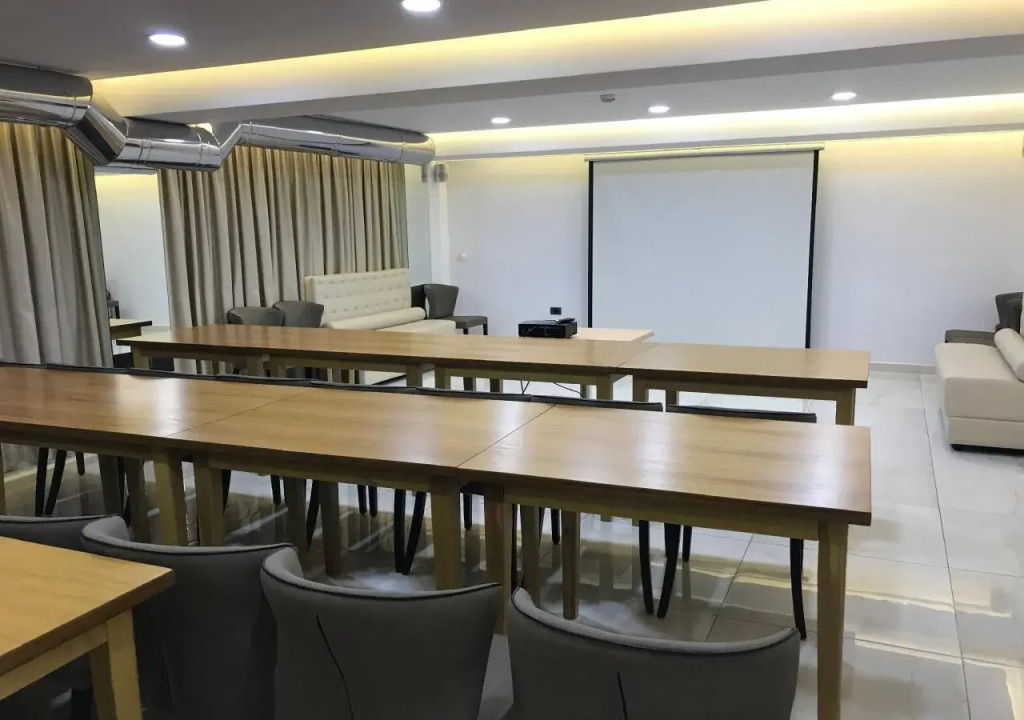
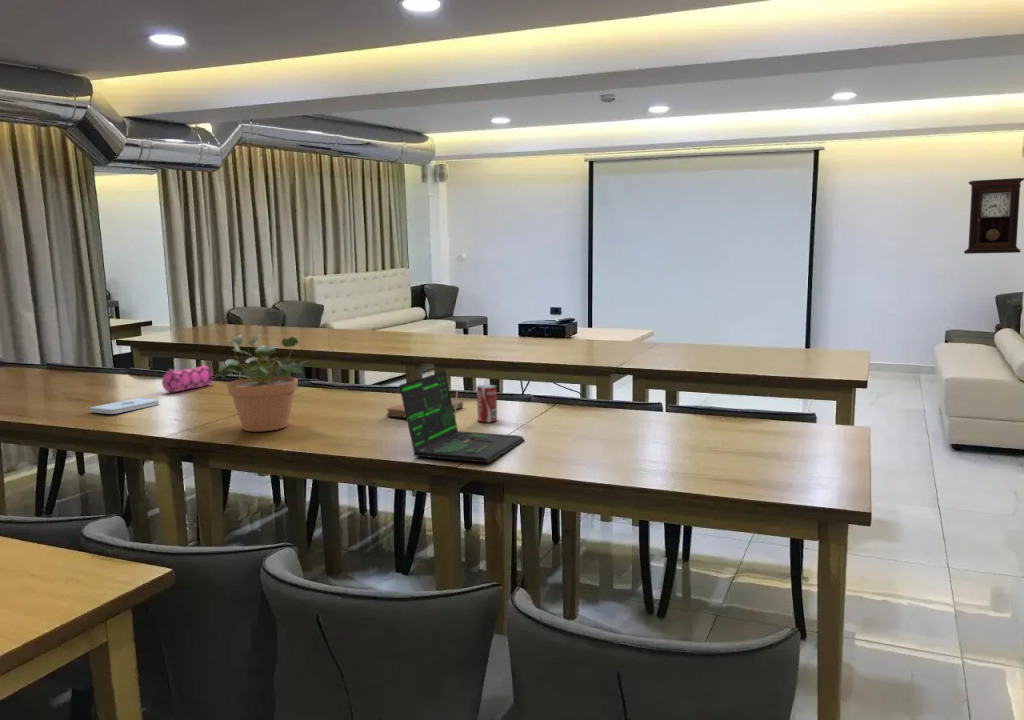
+ notebook (405, 414)
+ laptop (455, 411)
+ pencil case (188, 377)
+ beverage can (487, 403)
+ notepad (126, 405)
+ pendulum clock (994, 216)
+ potted plant (257, 381)
